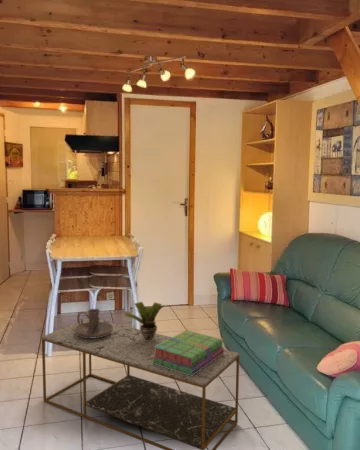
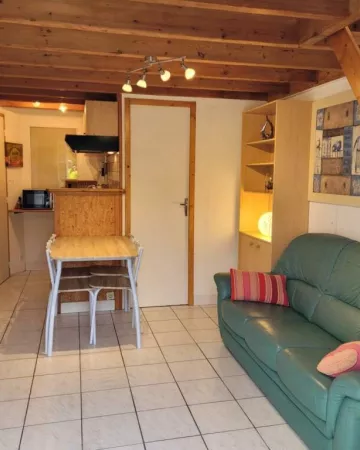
- potted plant (149, 320)
- candle holder (91, 321)
- stack of books (188, 350)
- coffee table (136, 378)
